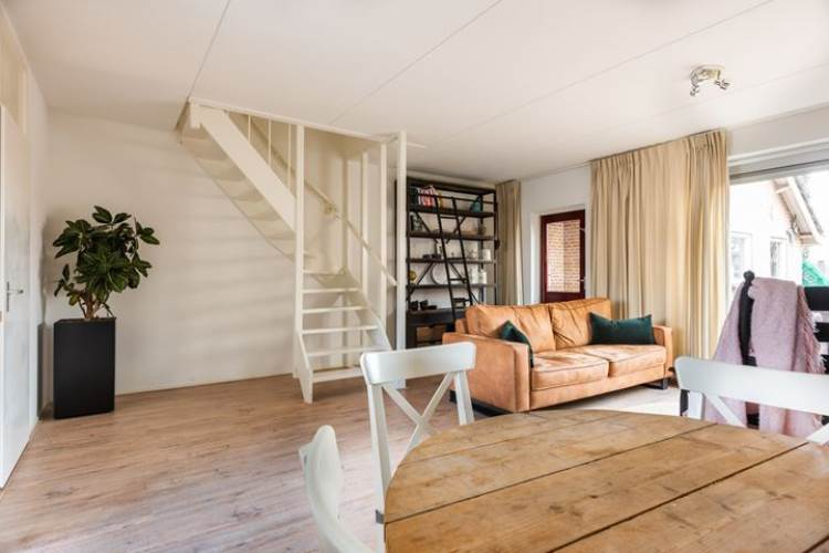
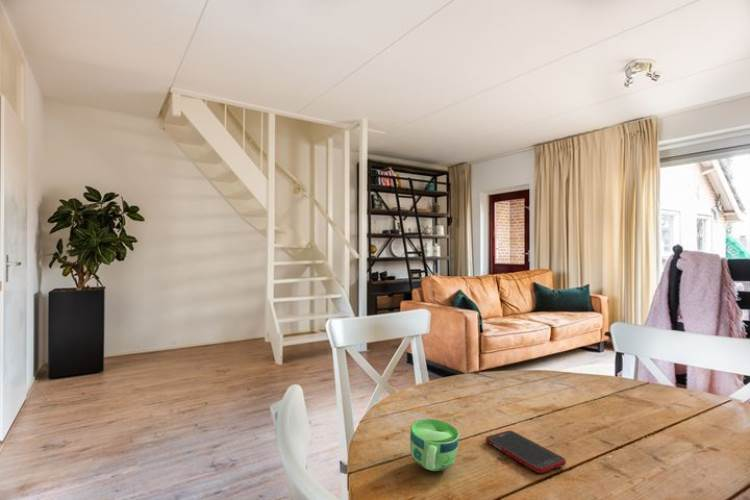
+ cell phone (523, 450)
+ cup (435, 450)
